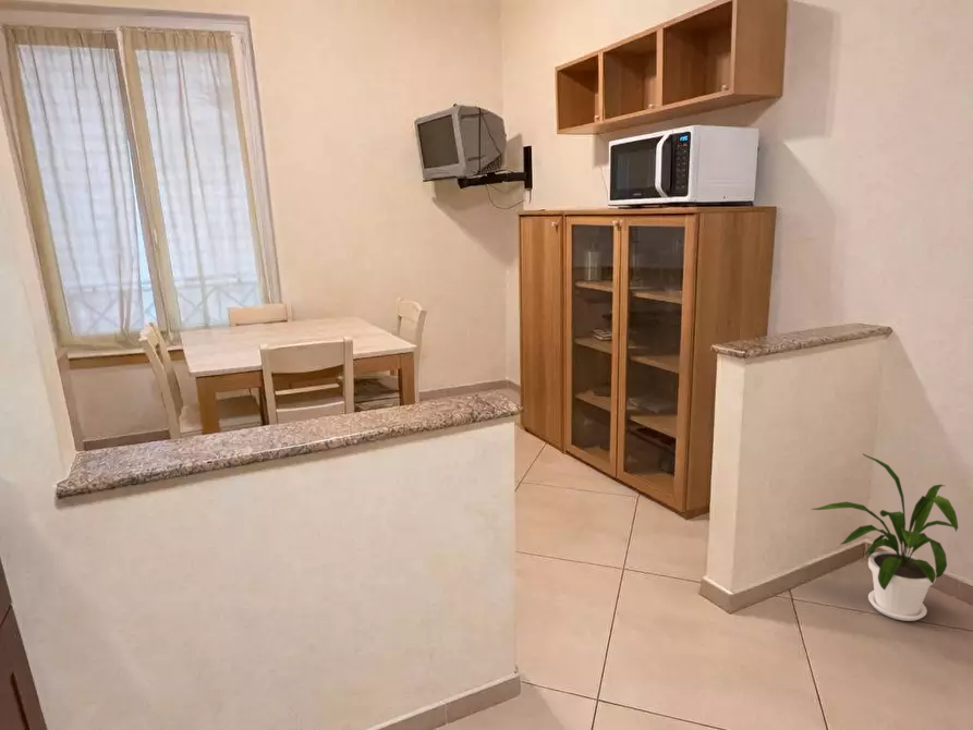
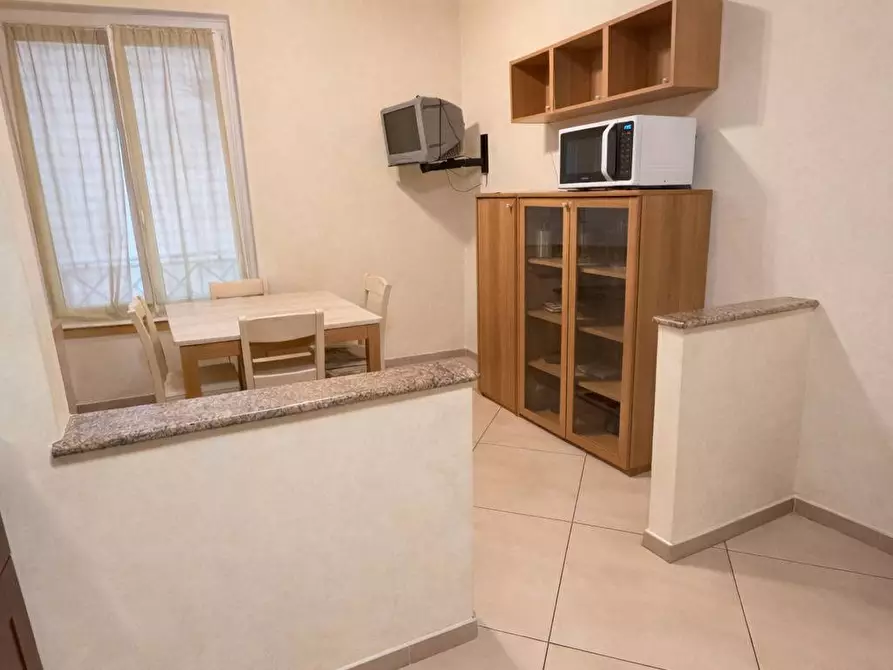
- house plant (899, 539)
